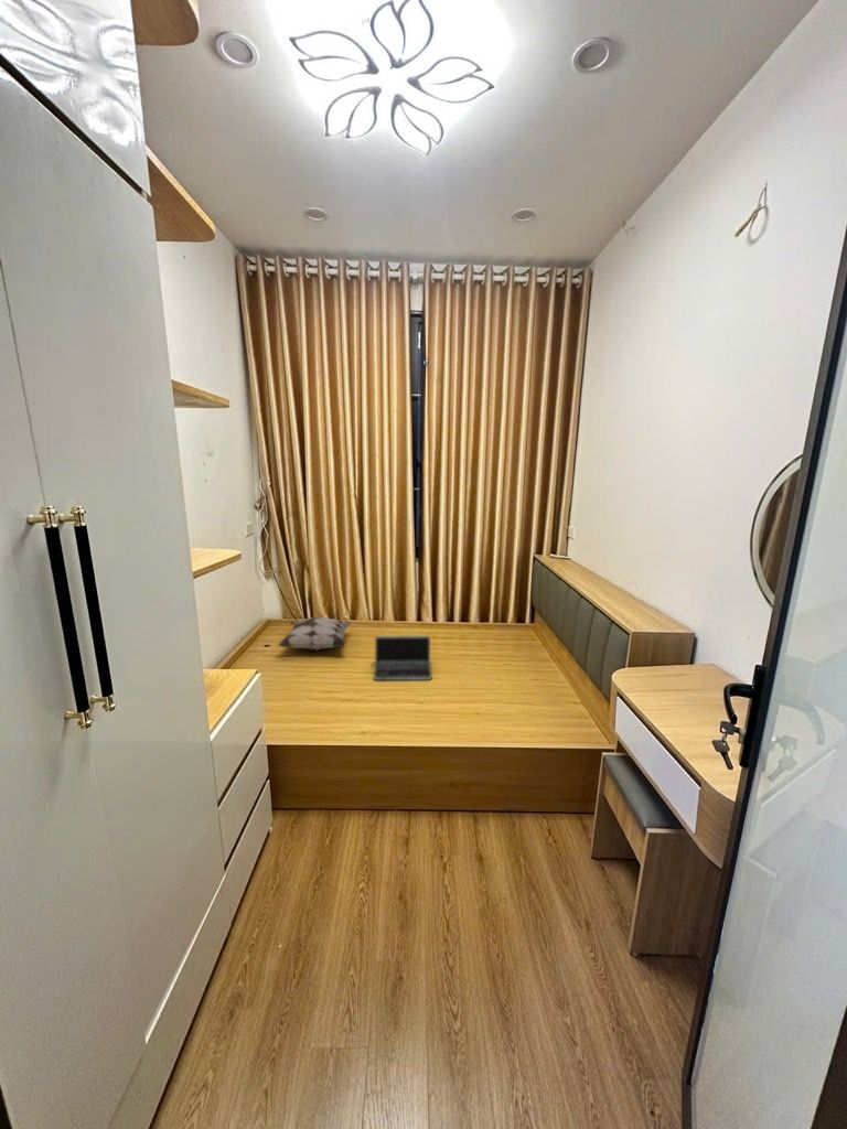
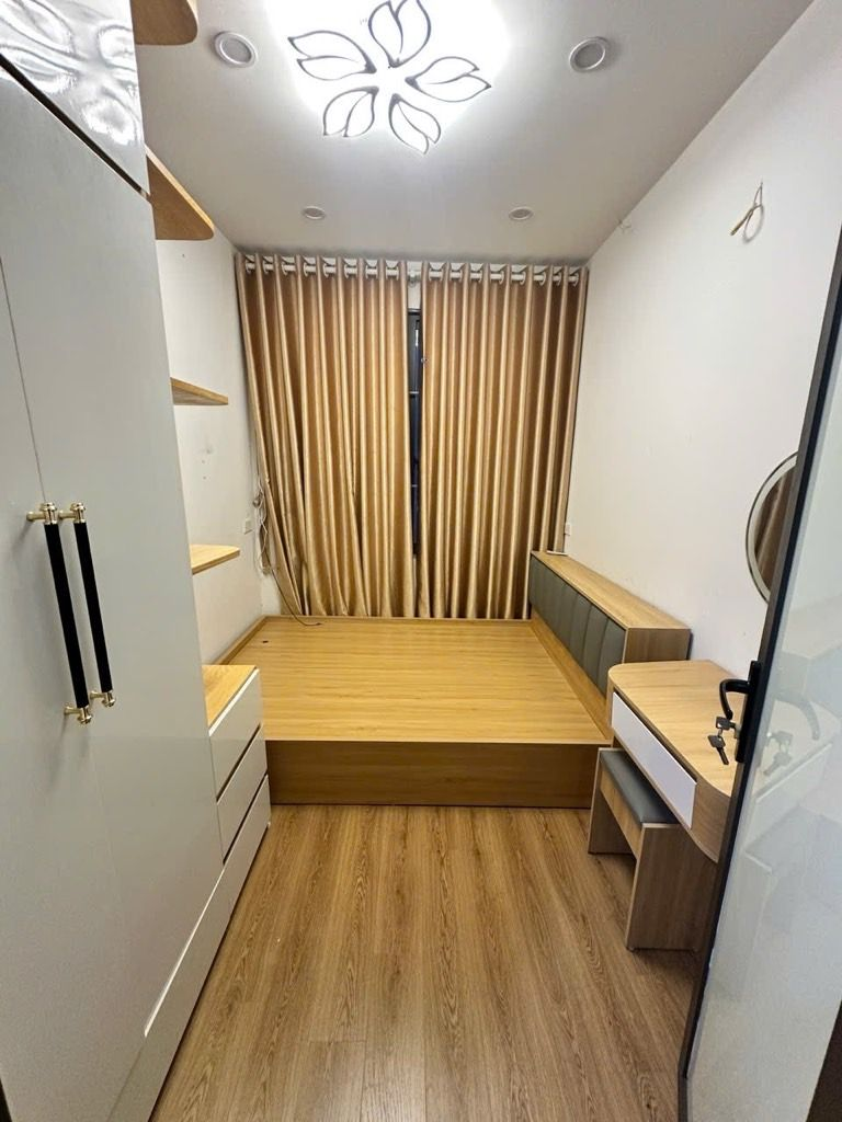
- laptop (400, 656)
- decorative pillow (315, 632)
